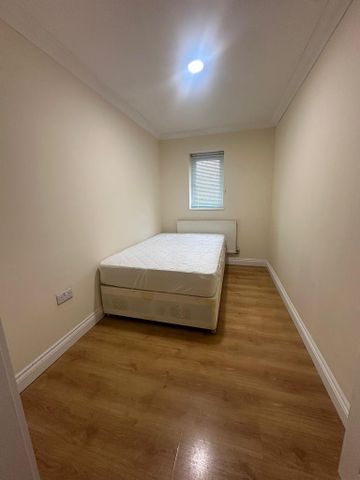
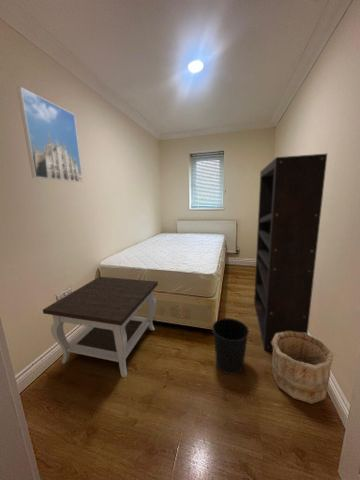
+ bookshelf (279, 250)
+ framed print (55, 142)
+ wooden bucket (299, 363)
+ side table (110, 319)
+ wastebasket (229, 346)
